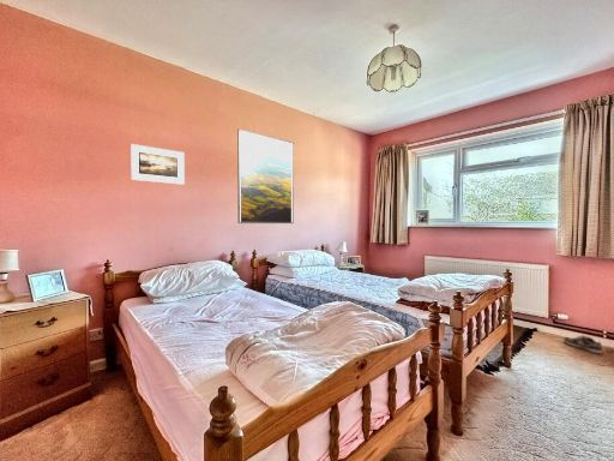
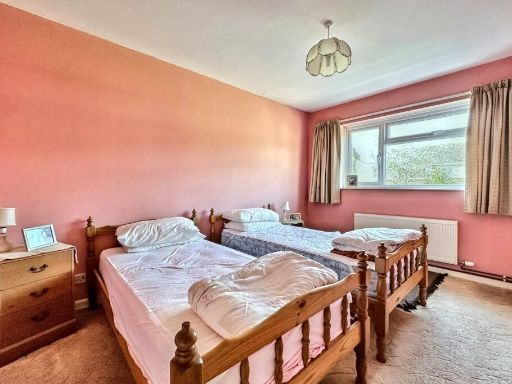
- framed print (267, 180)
- shoe (582, 341)
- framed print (158, 164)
